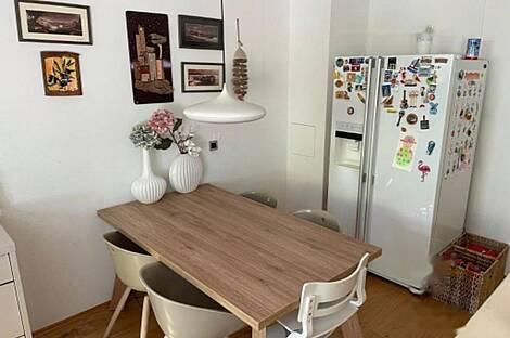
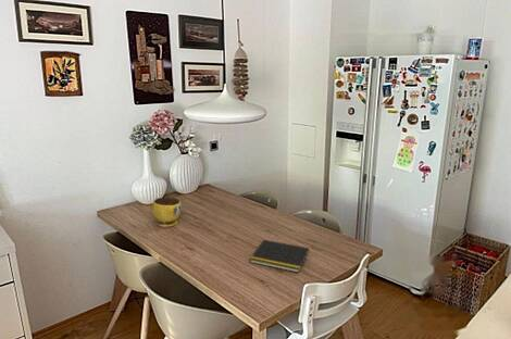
+ bowl (166, 211)
+ notepad (279, 254)
